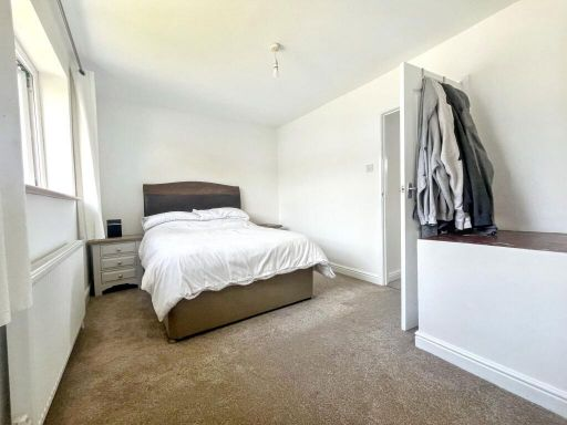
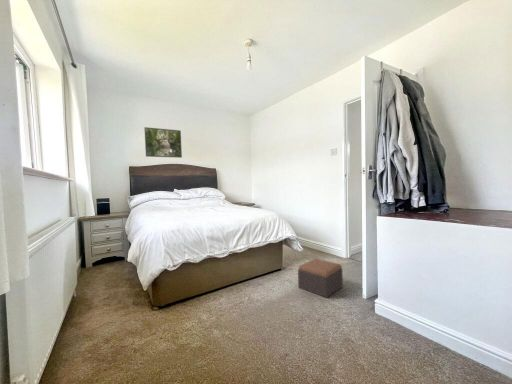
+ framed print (163, 143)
+ footstool (320, 275)
